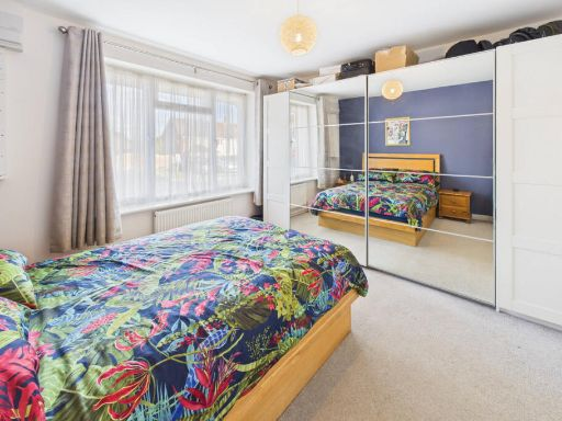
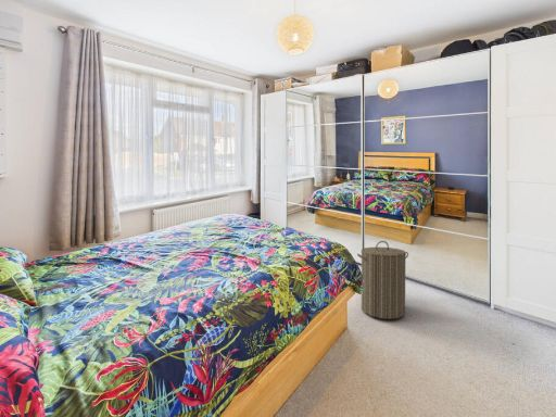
+ laundry hamper (382, 276)
